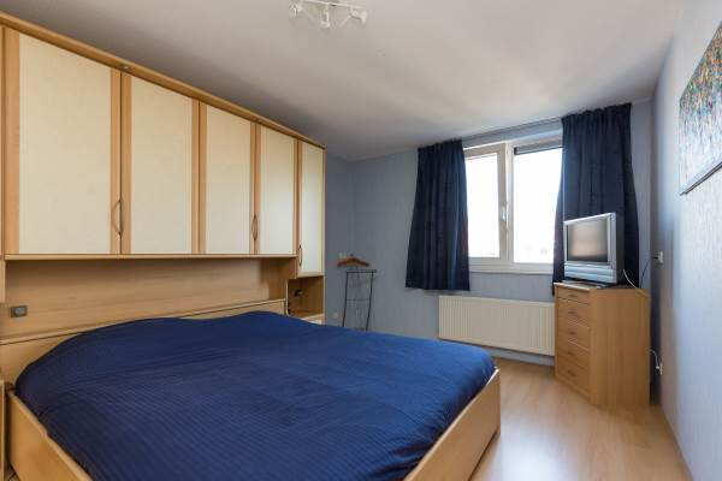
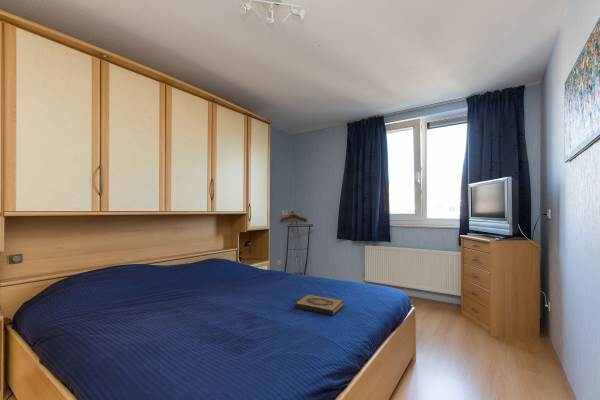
+ hardback book (319, 304)
